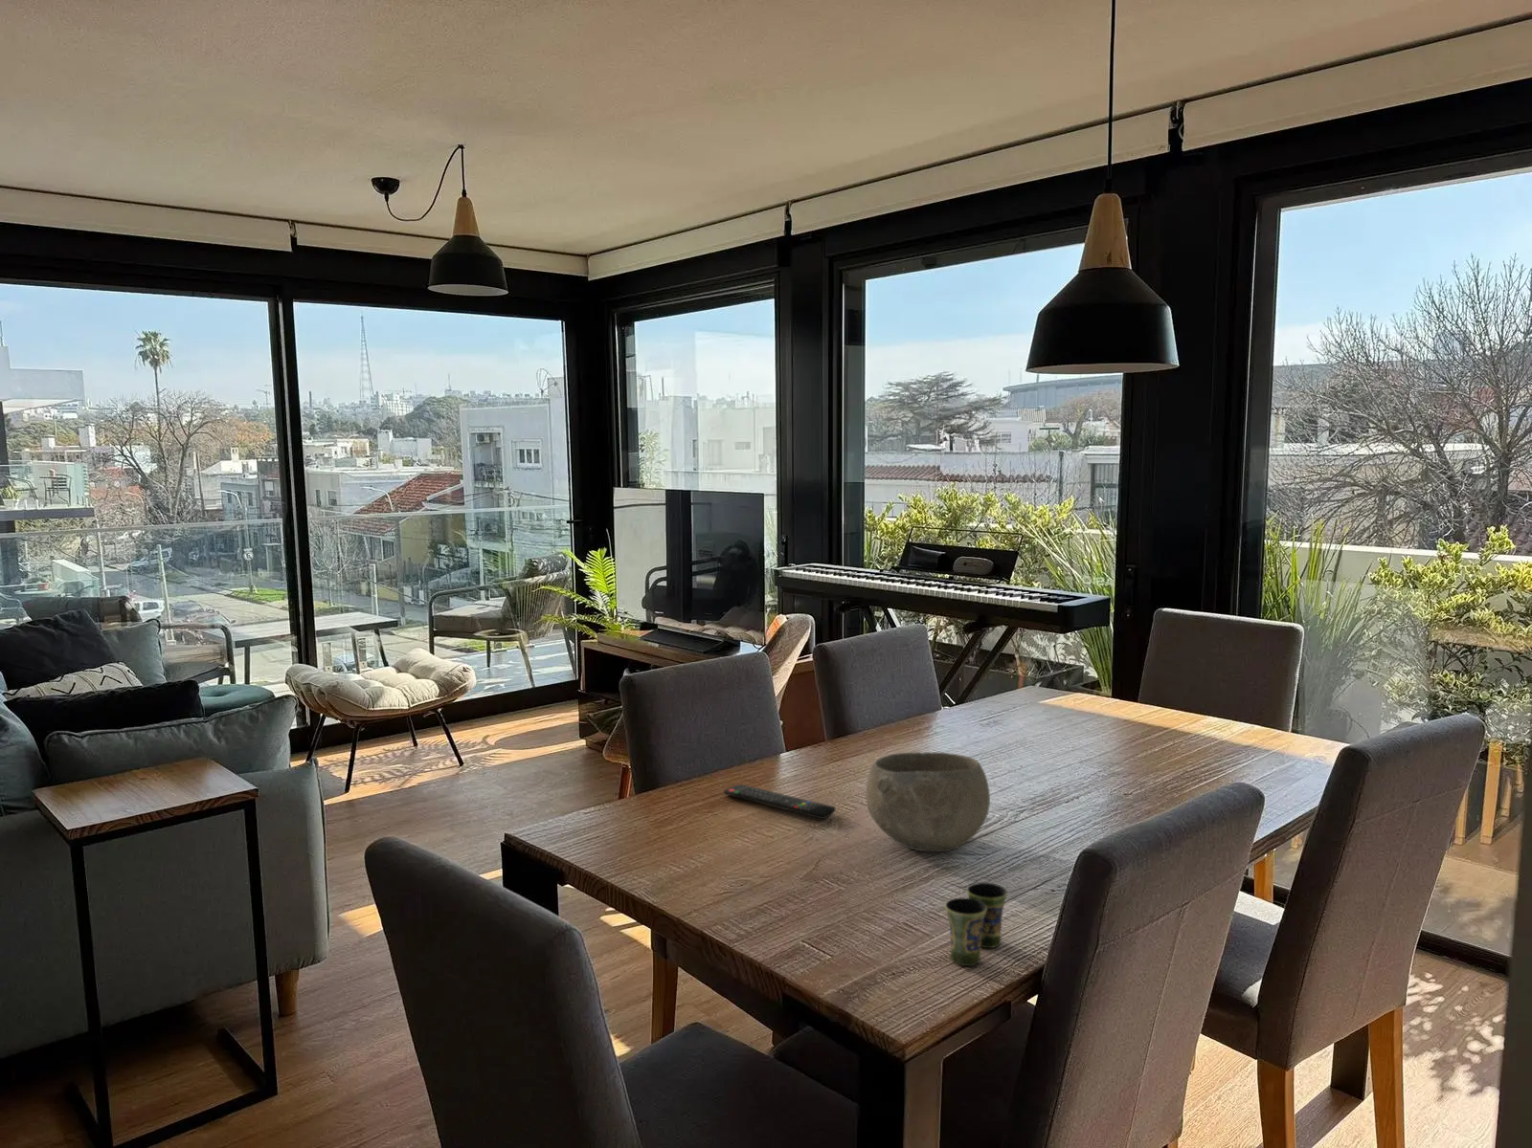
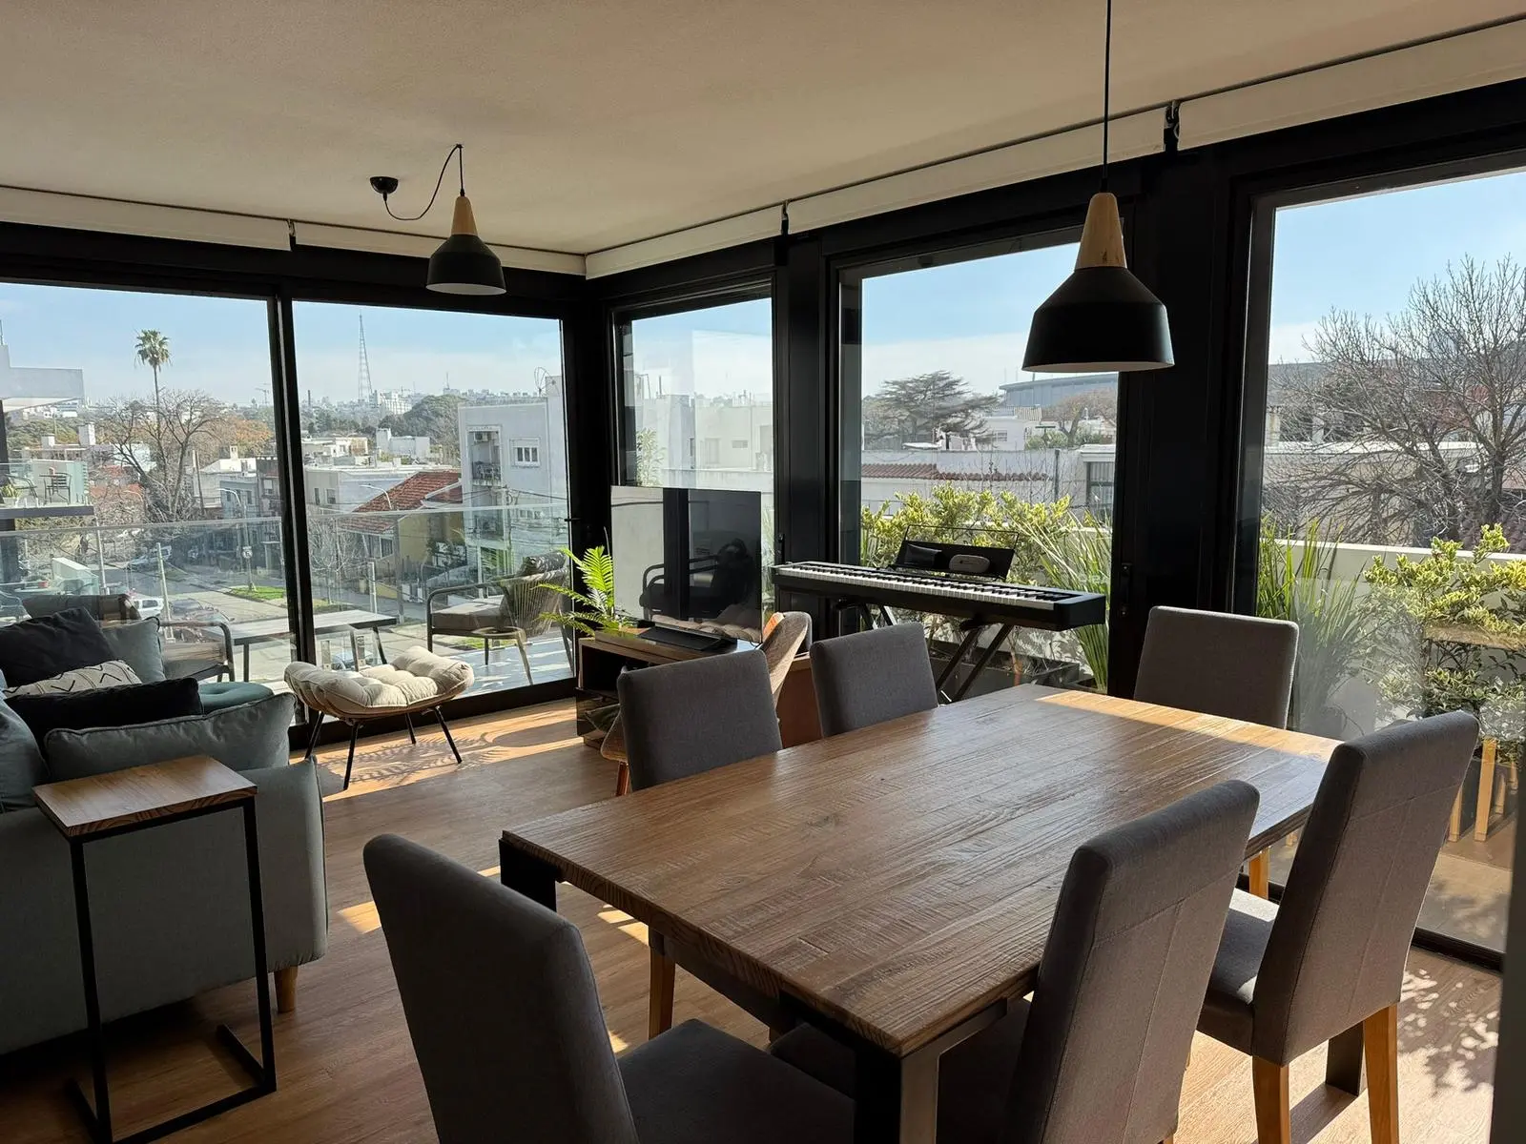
- cup (976, 924)
- remote control (777, 802)
- bowl (926, 800)
